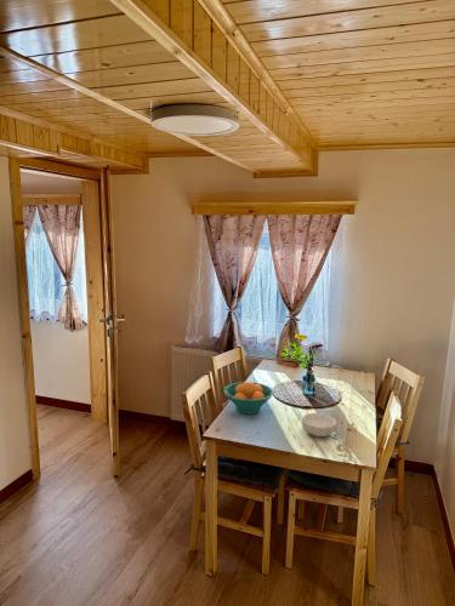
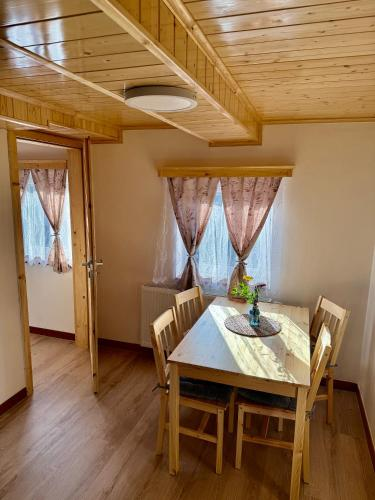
- cereal bowl (318, 425)
- fruit bowl (248, 395)
